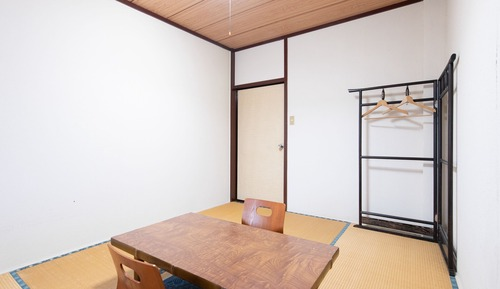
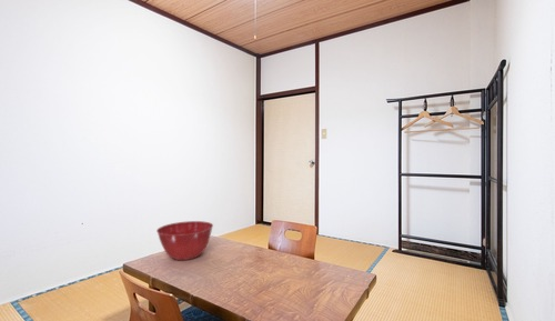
+ mixing bowl (185, 241)
